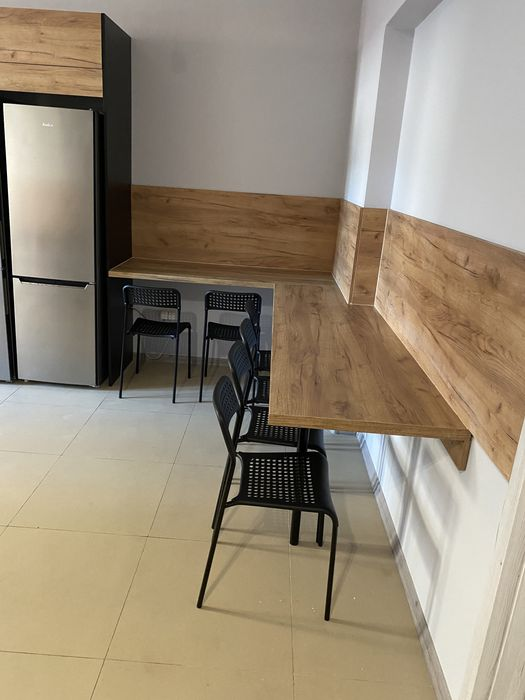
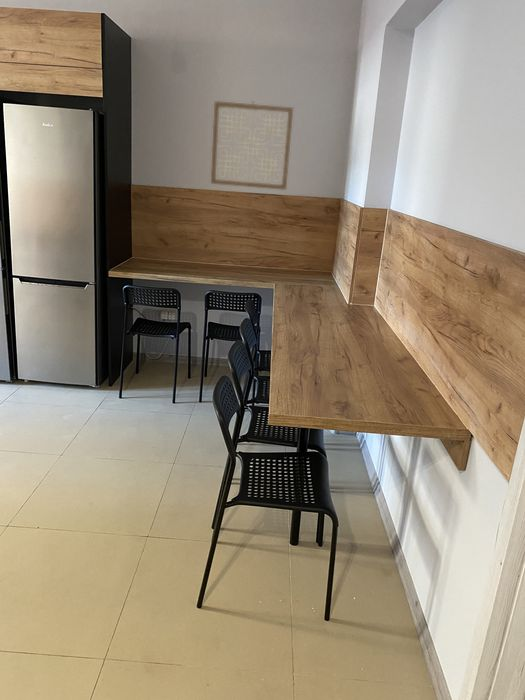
+ wall art (252, 144)
